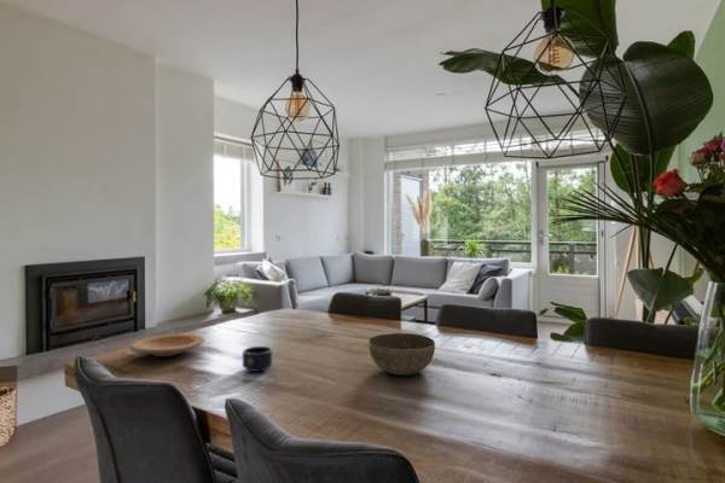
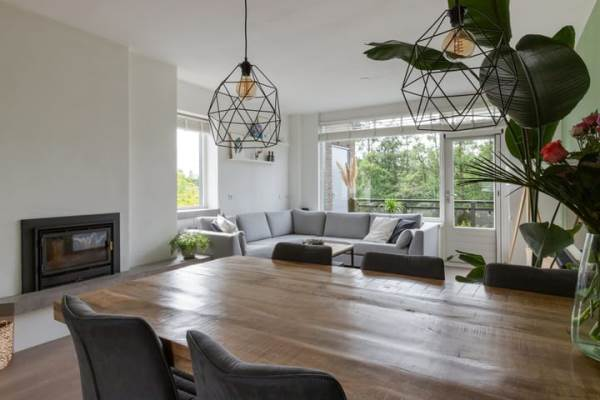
- mug (259, 359)
- plate (168, 347)
- bowl (401, 355)
